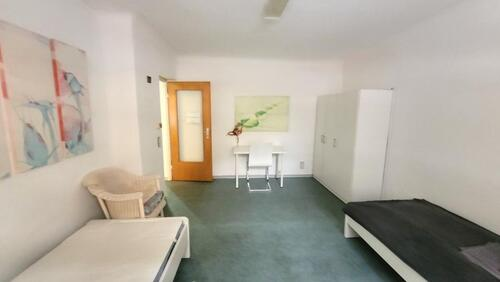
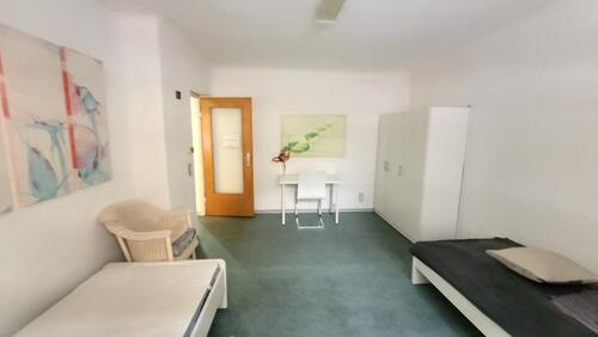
+ pillow (539, 263)
